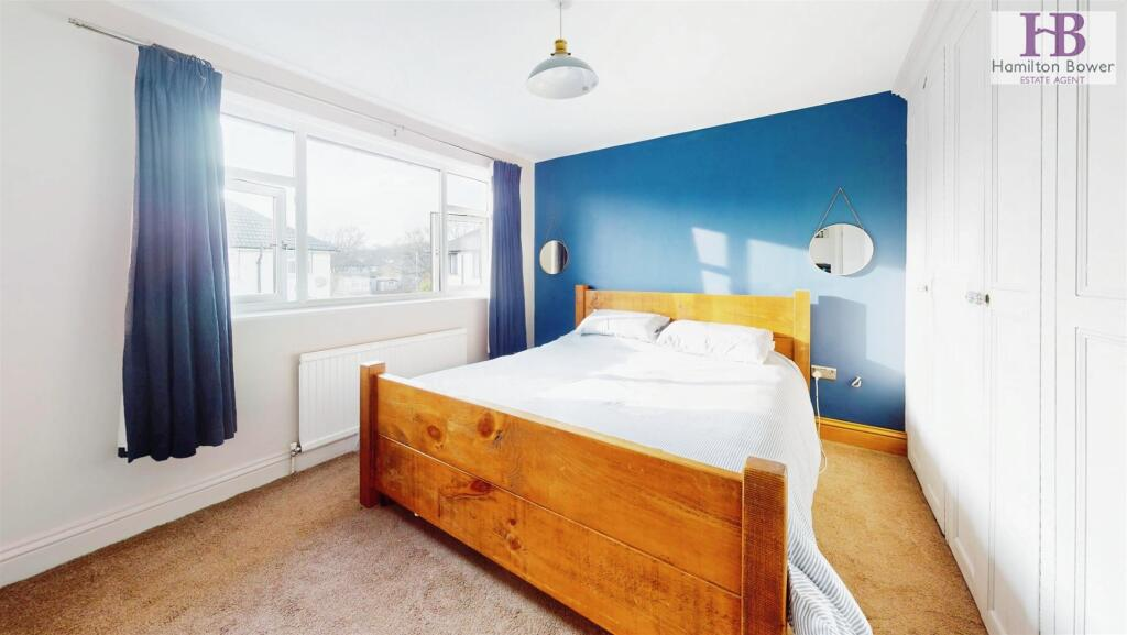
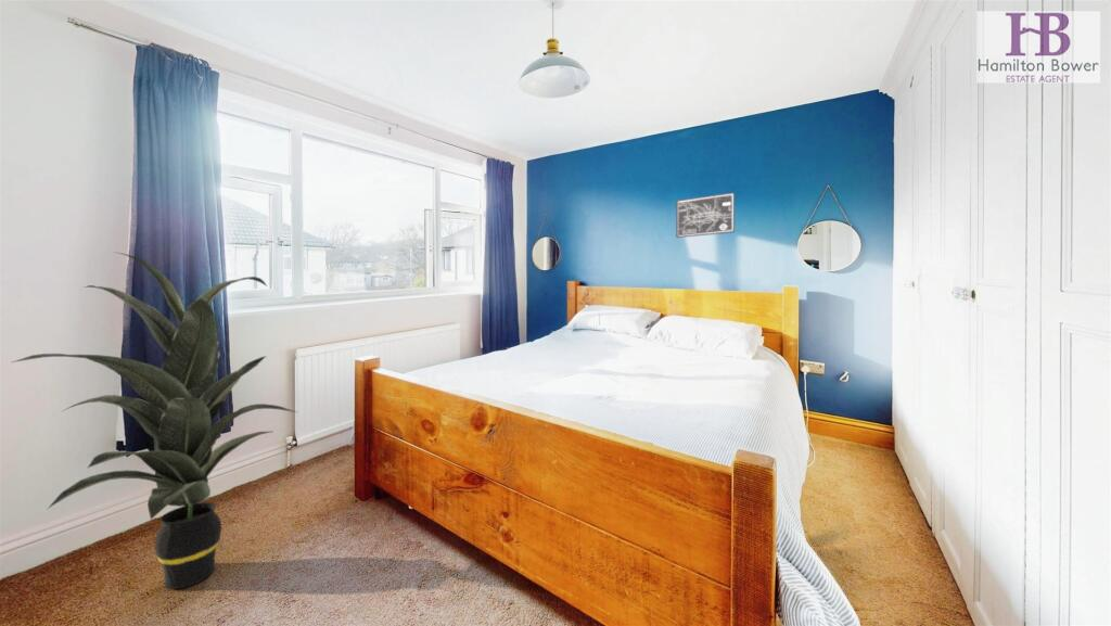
+ indoor plant (169, 418)
+ wall art (704, 215)
